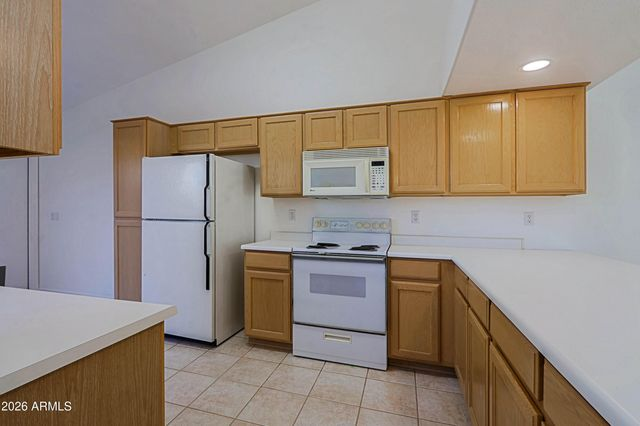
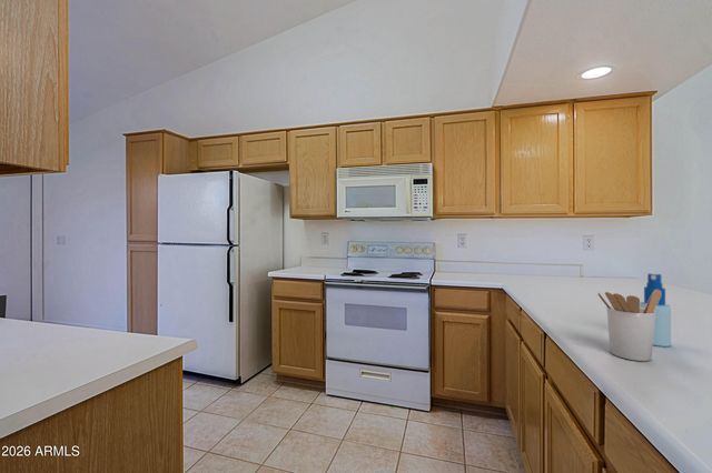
+ utensil holder (627, 322)
+ spray bottle (655, 308)
